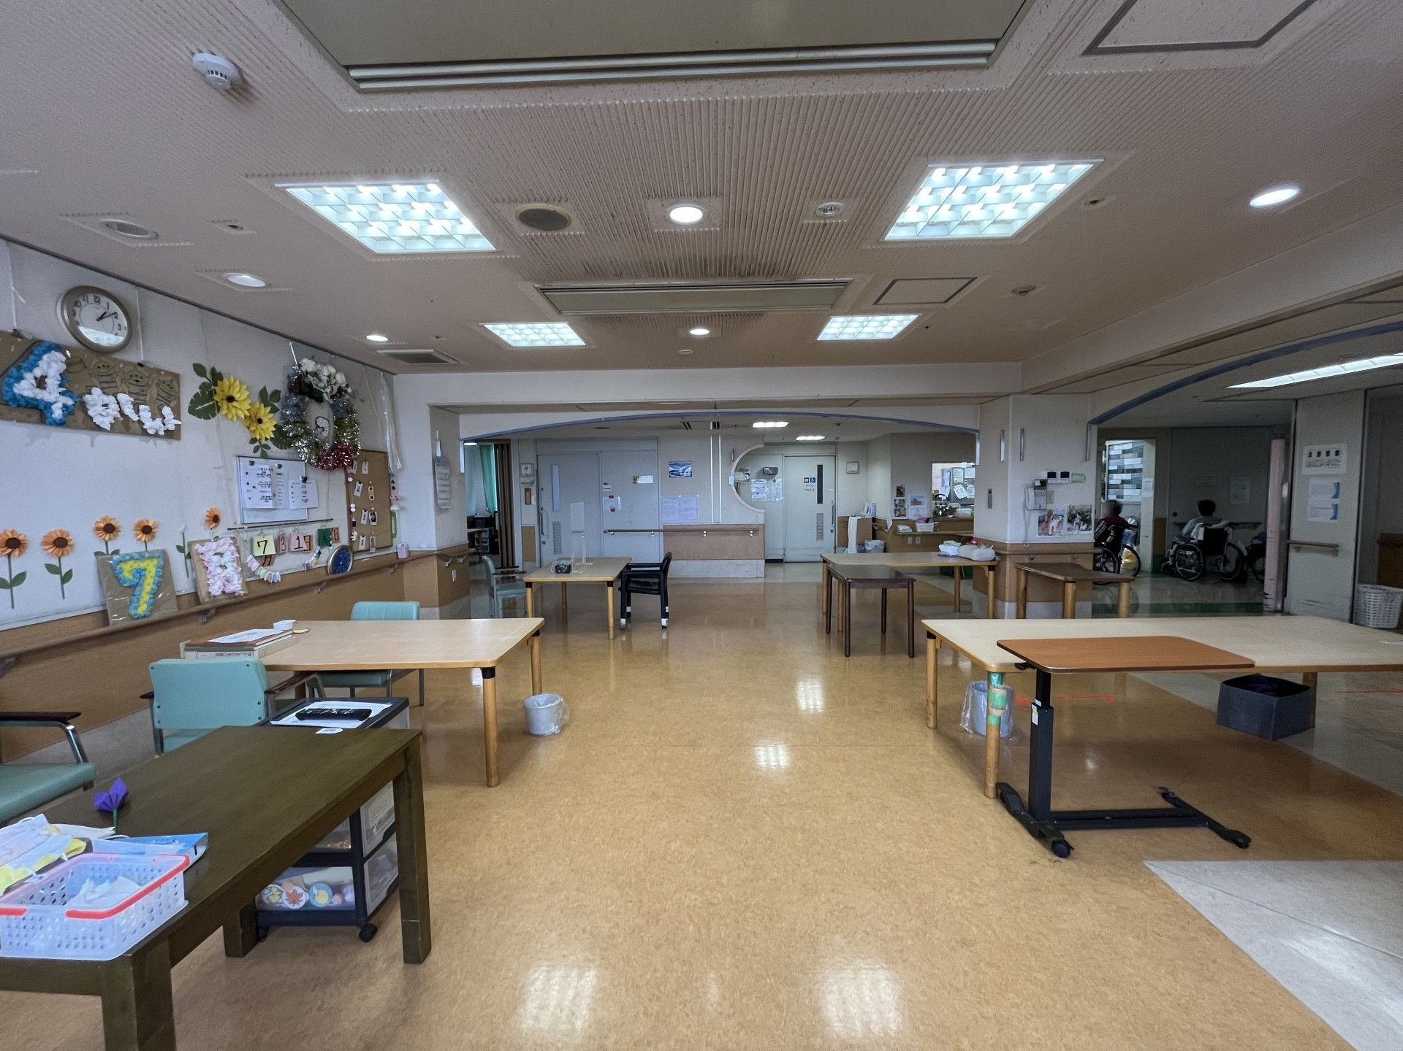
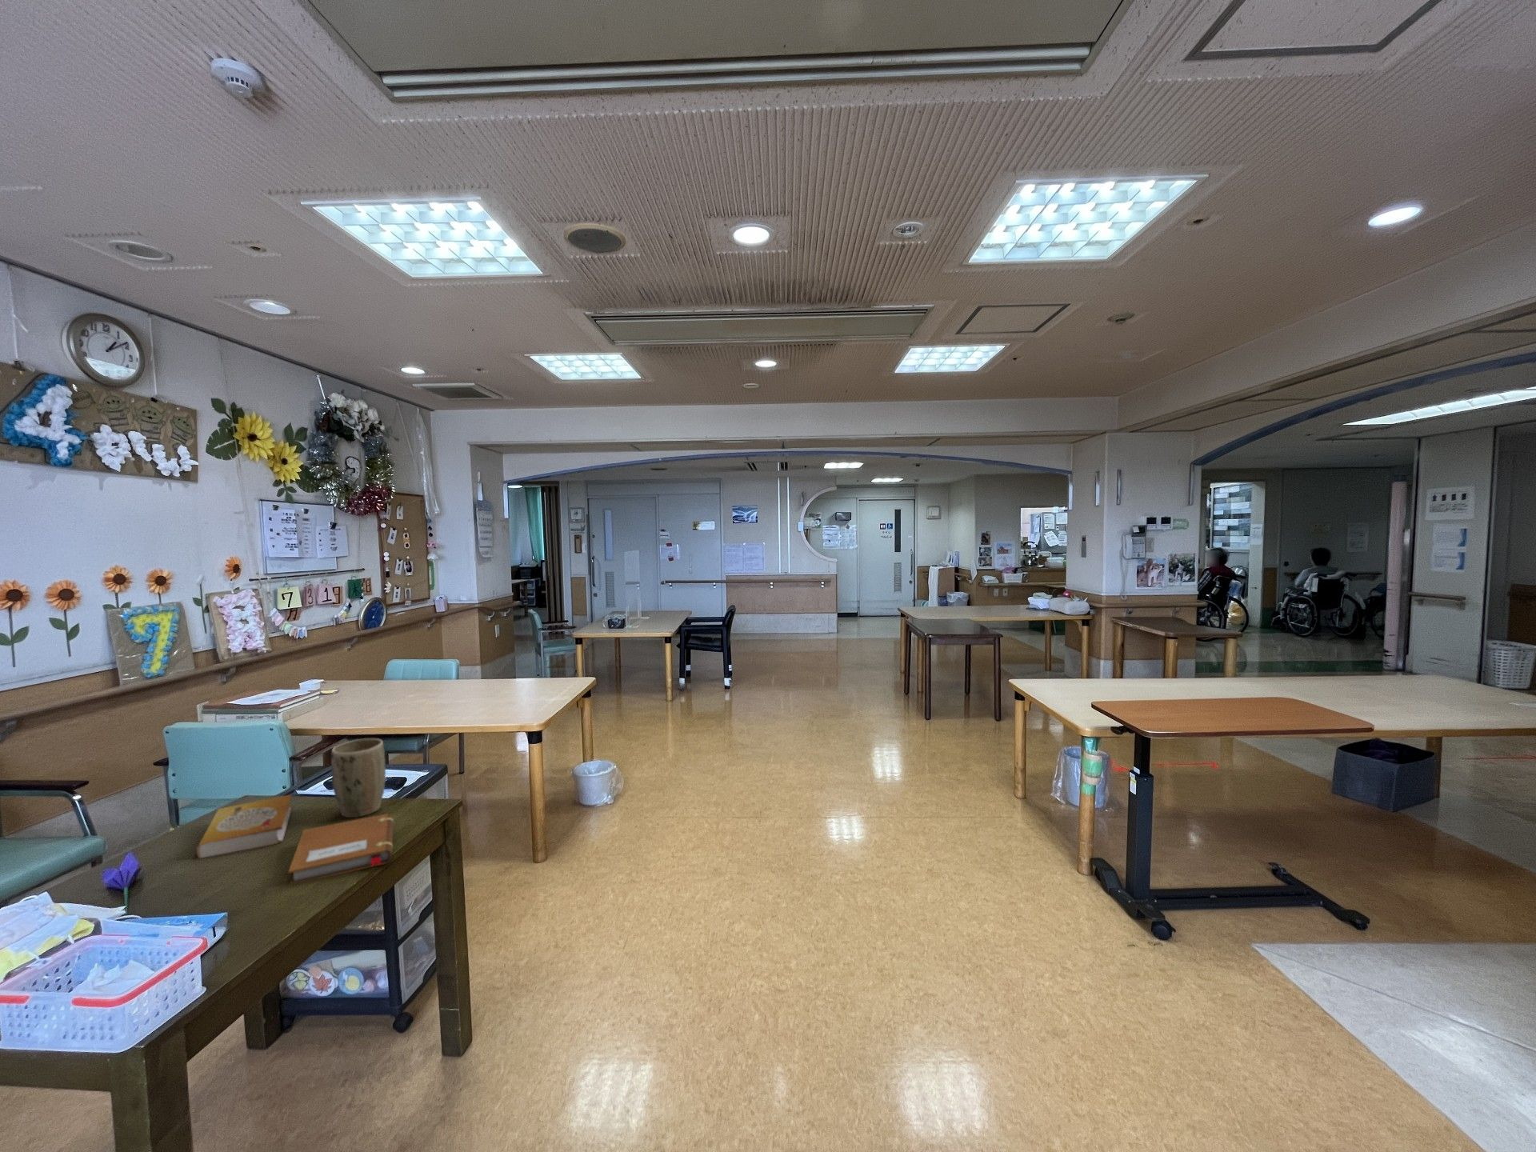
+ notebook (346, 846)
+ book (248, 824)
+ plant pot (359, 778)
